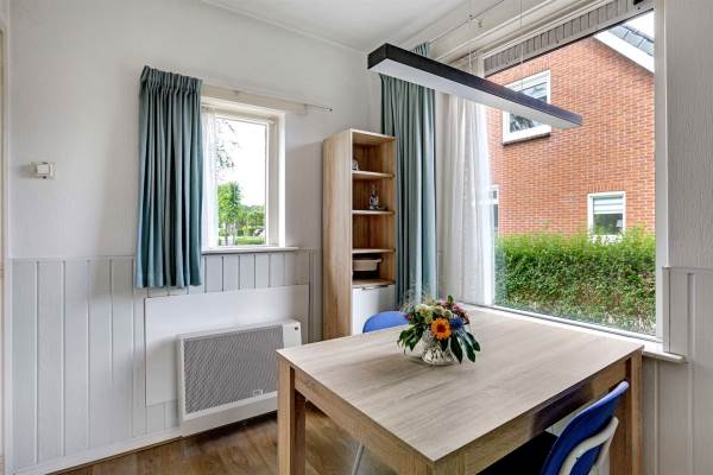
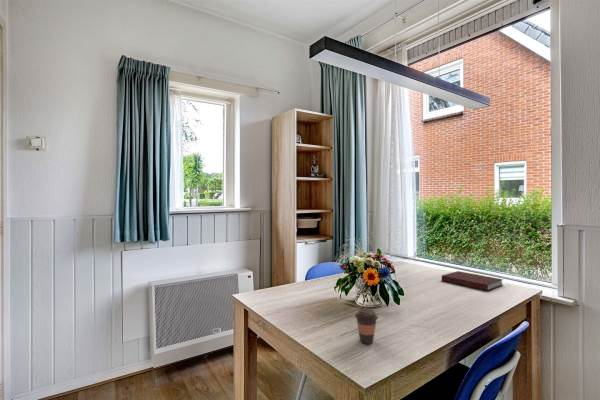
+ coffee cup (366, 326)
+ notebook (471, 280)
